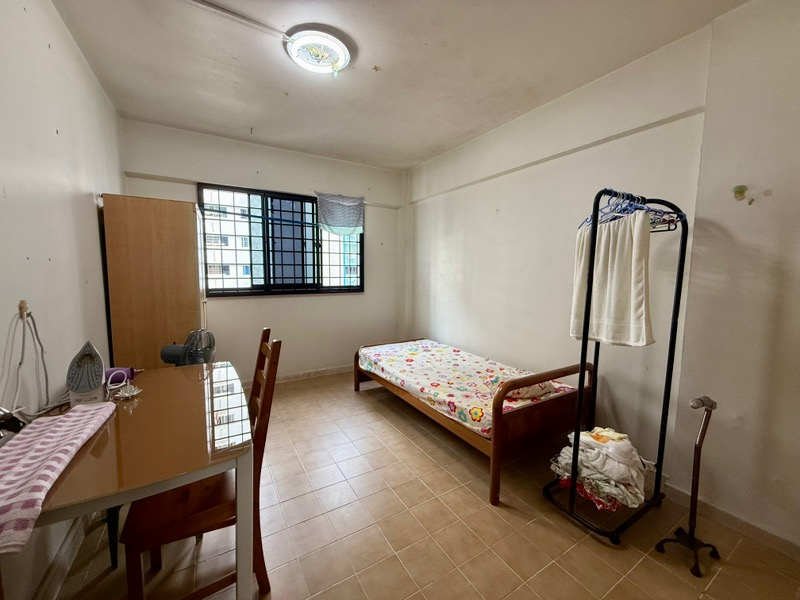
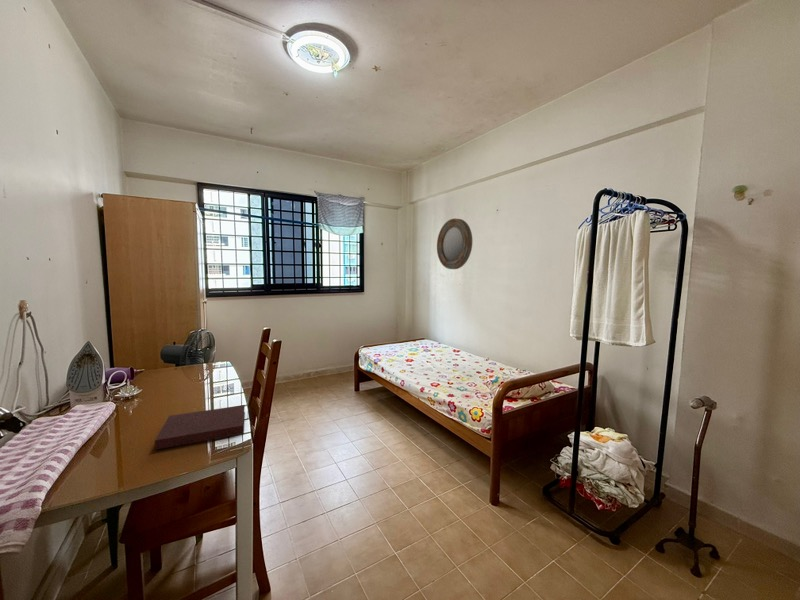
+ notebook (205, 424)
+ home mirror (453, 244)
